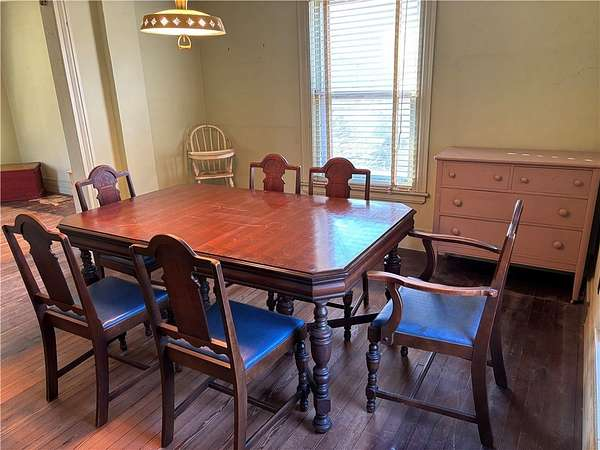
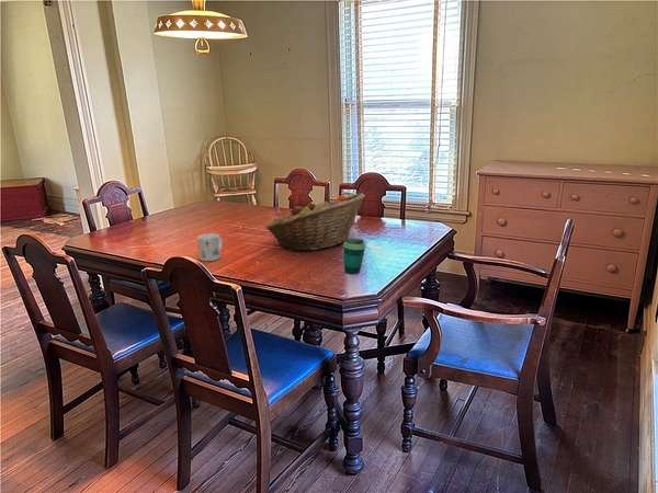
+ fruit basket (317, 218)
+ mug (212, 245)
+ cup (354, 255)
